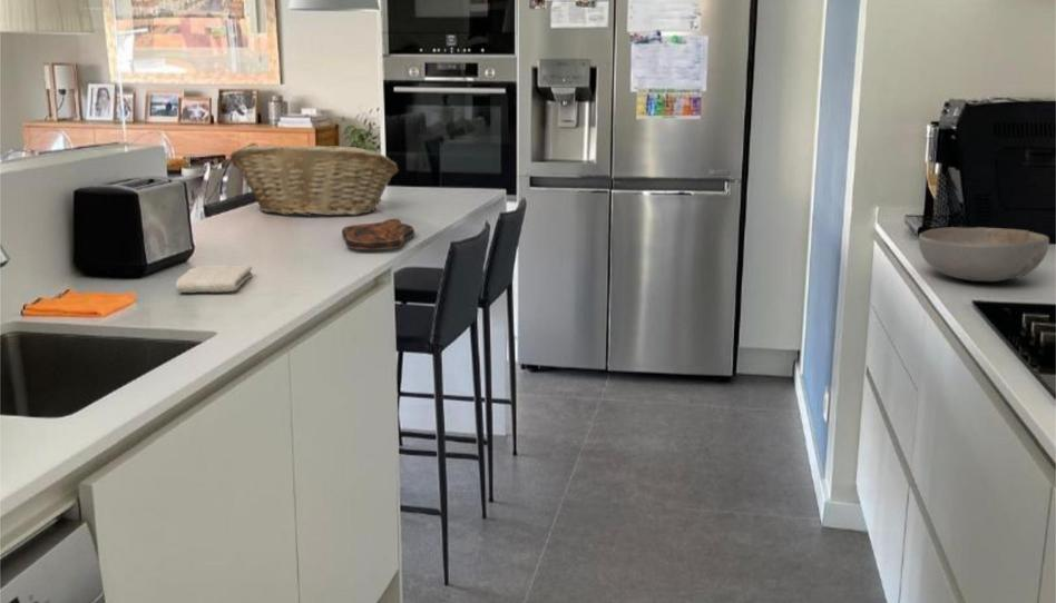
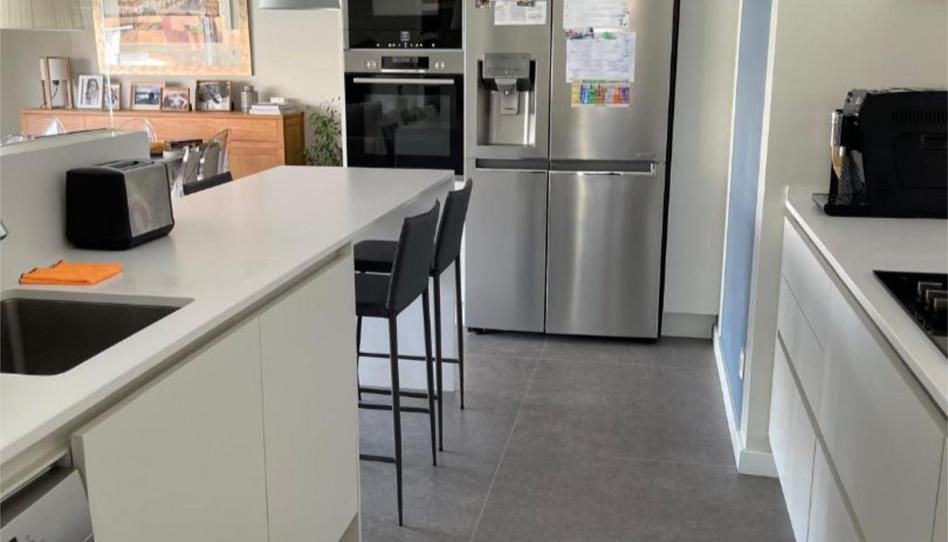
- bowl (979, 256)
- cutting board (378, 233)
- fruit basket (315, 177)
- washcloth (215, 277)
